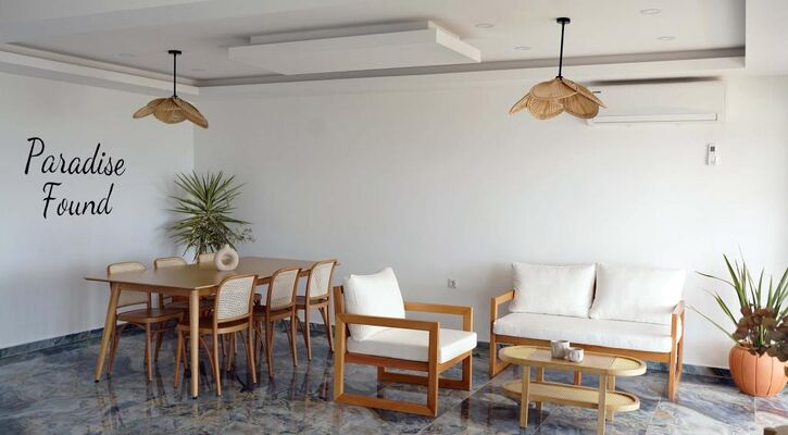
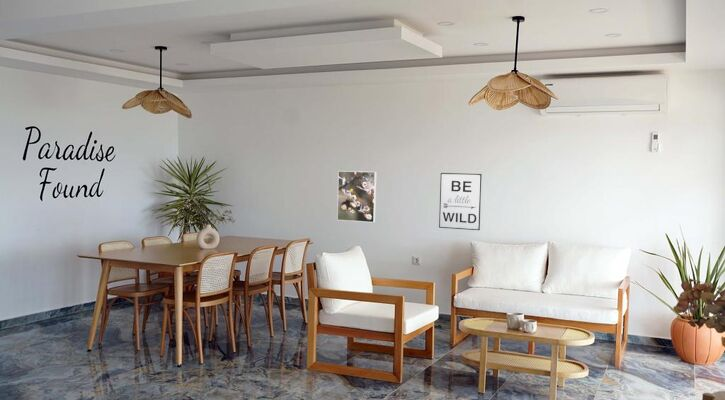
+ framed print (356, 196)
+ wall art (459, 201)
